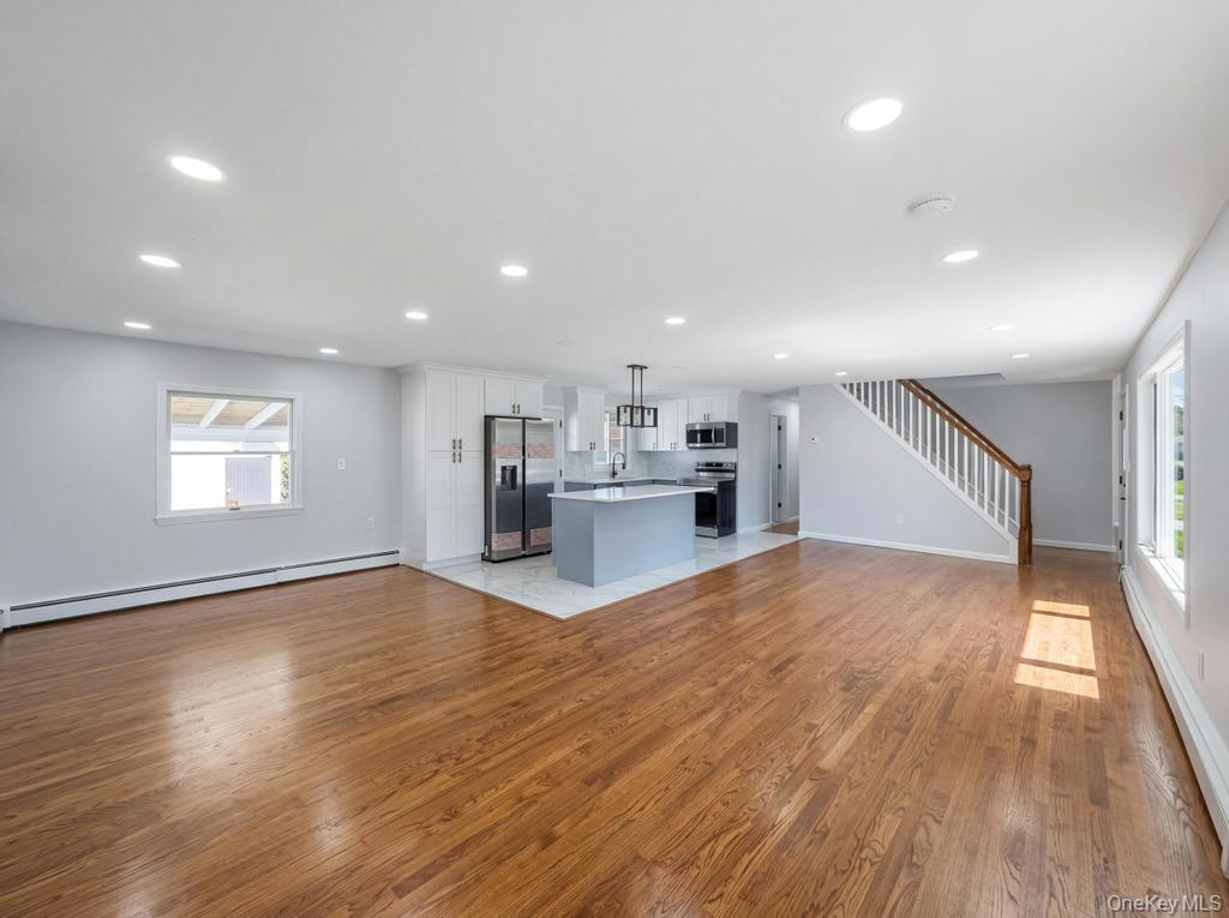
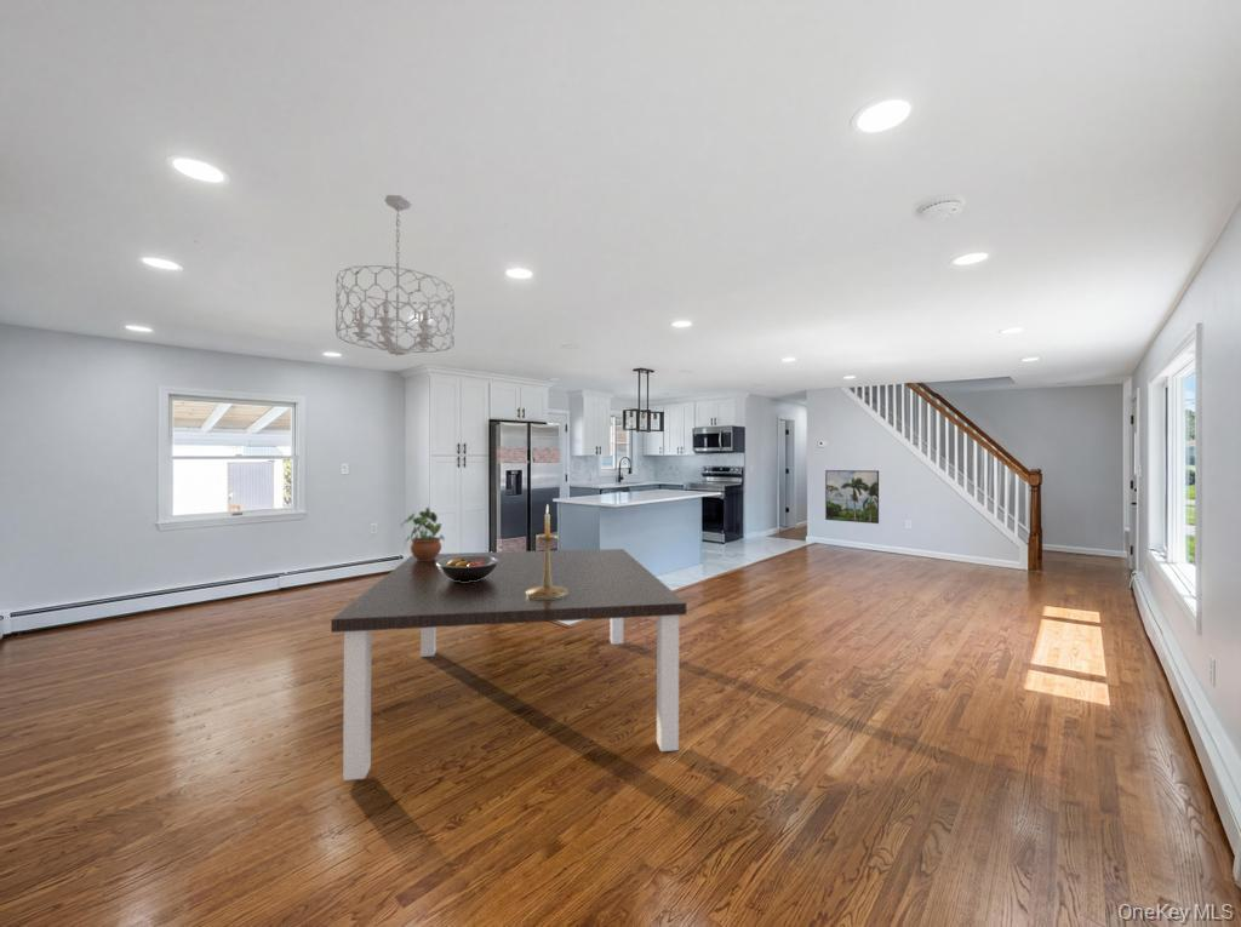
+ dining table (520, 622)
+ candlestick (547, 548)
+ fruit bowl (468, 567)
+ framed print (851, 496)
+ chandelier (398, 277)
+ potted plant (425, 532)
